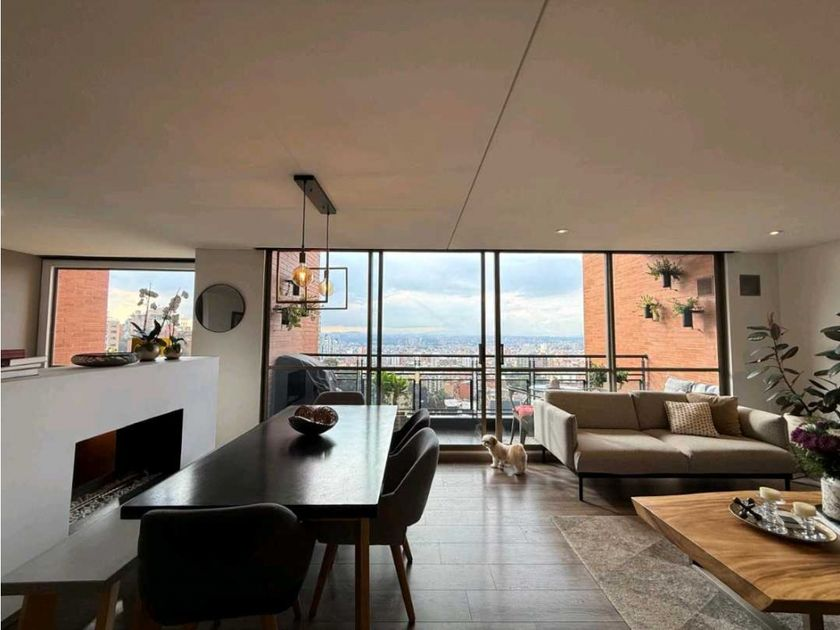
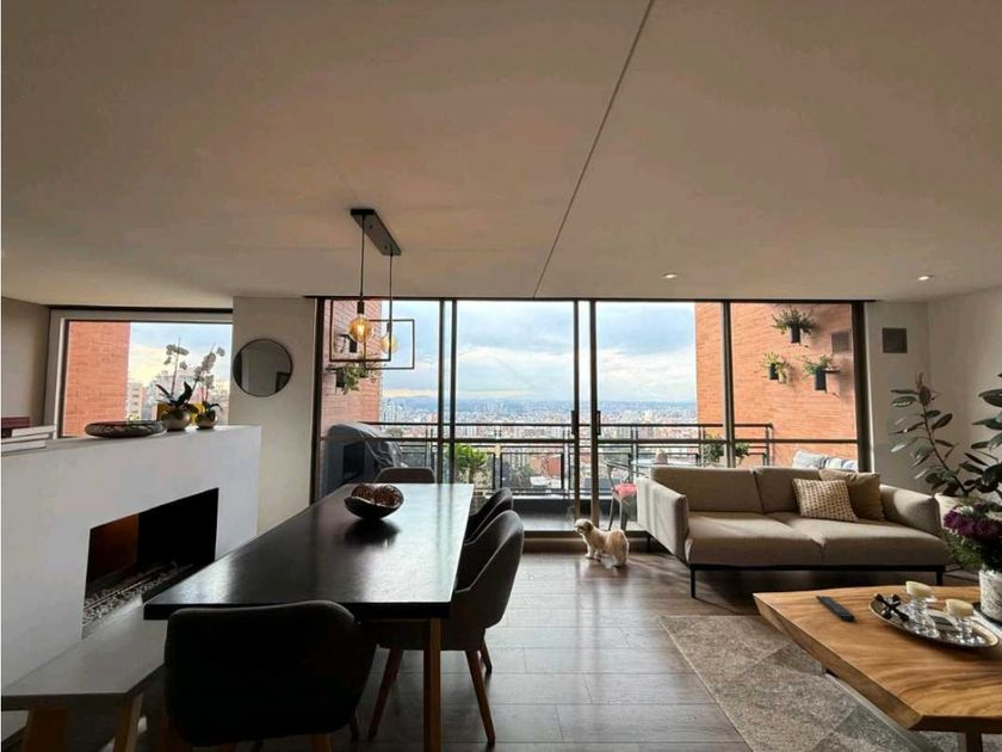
+ remote control (834, 606)
